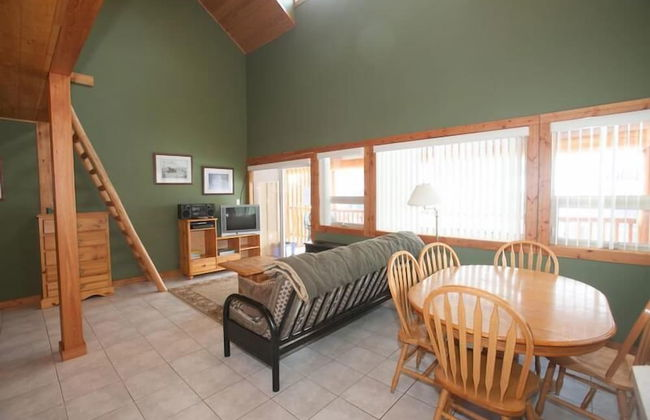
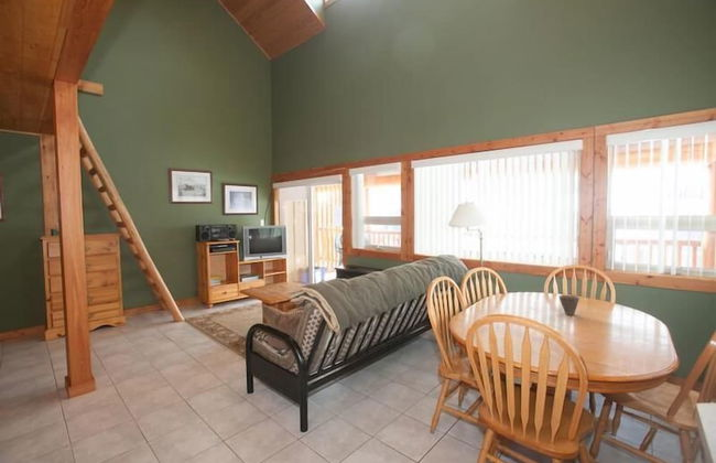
+ cup (568, 304)
